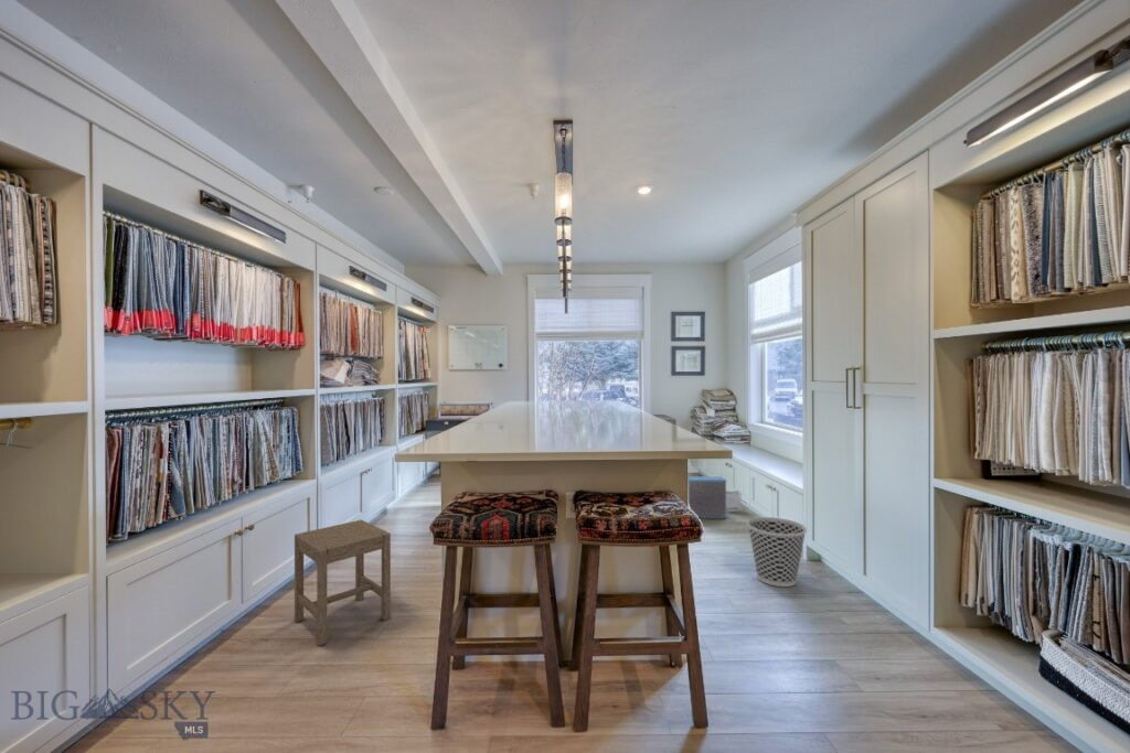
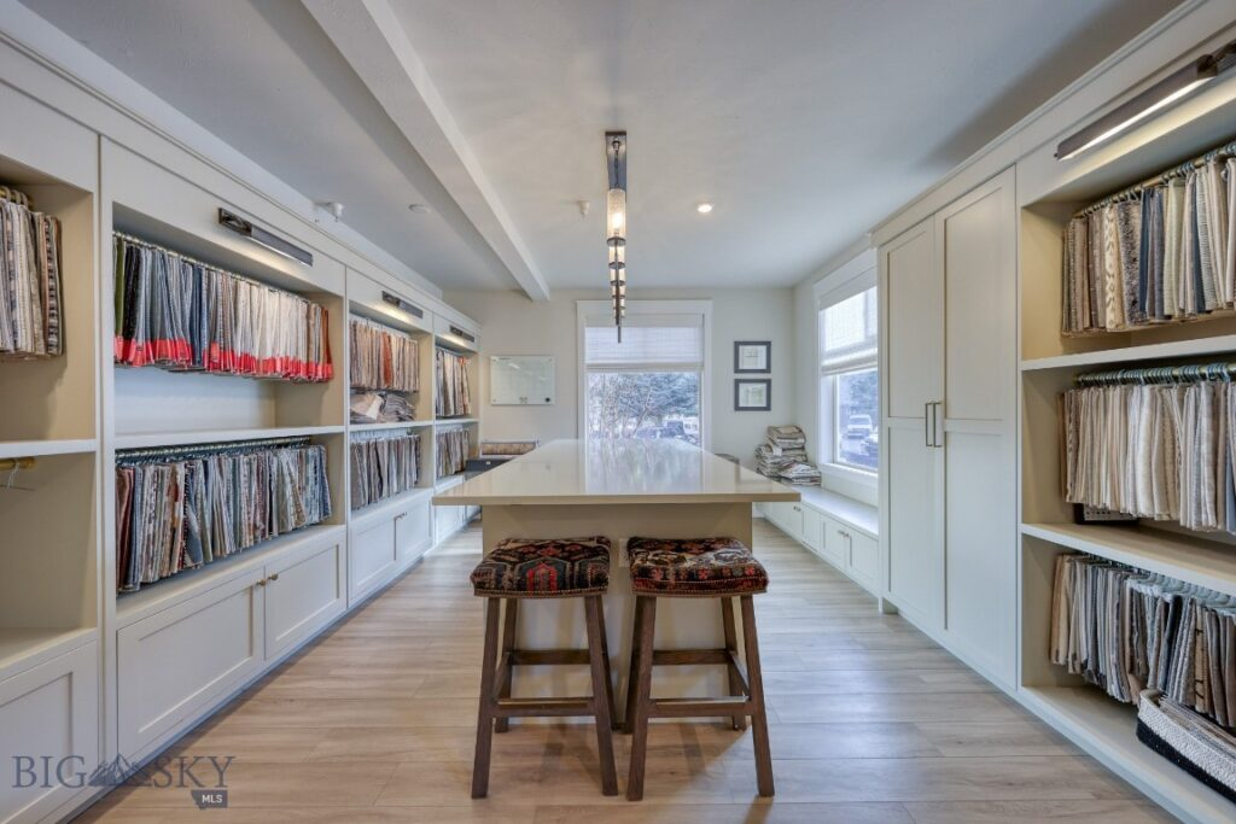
- wastebasket (776, 551)
- stool (355, 575)
- storage bin (715, 495)
